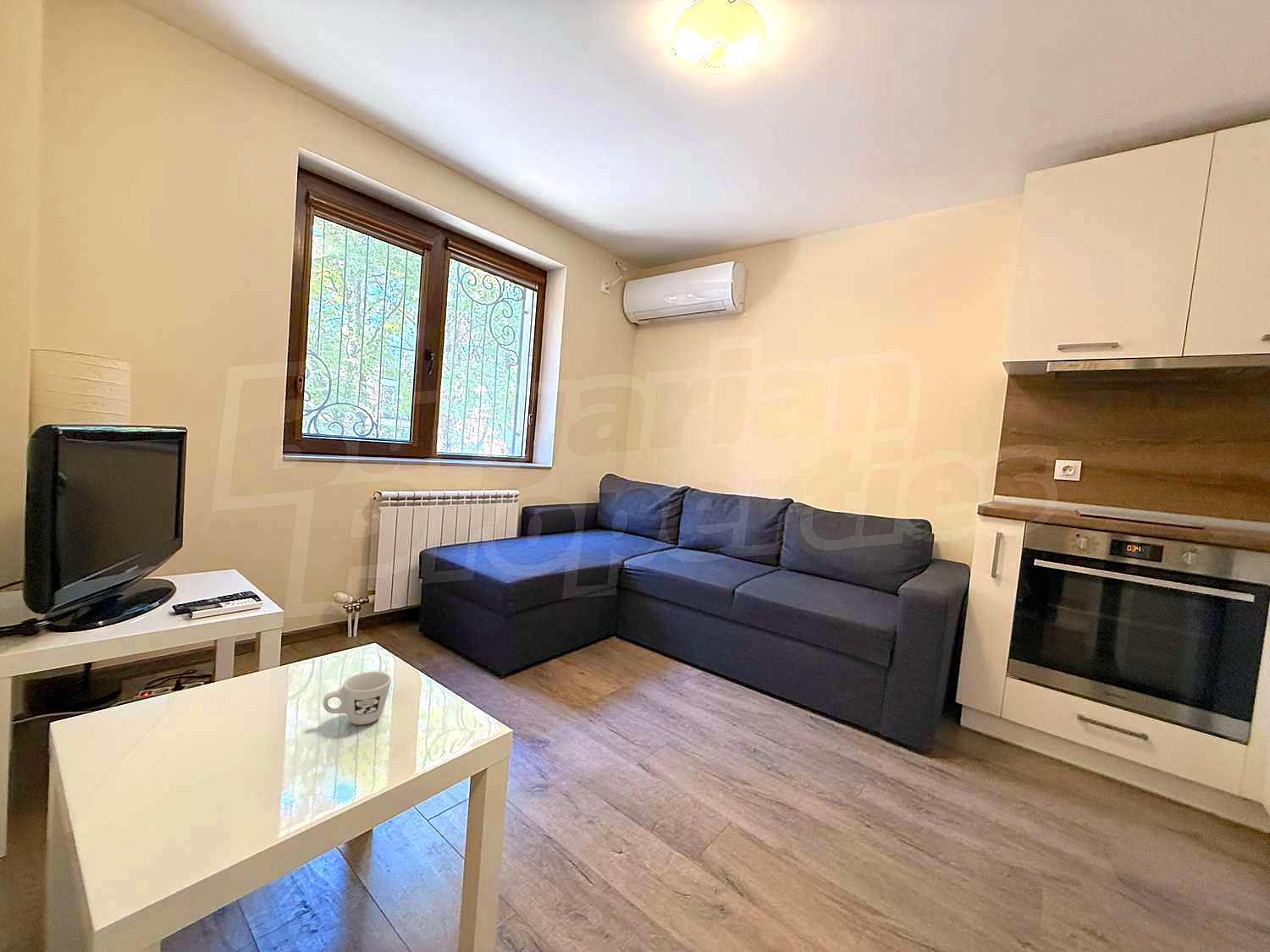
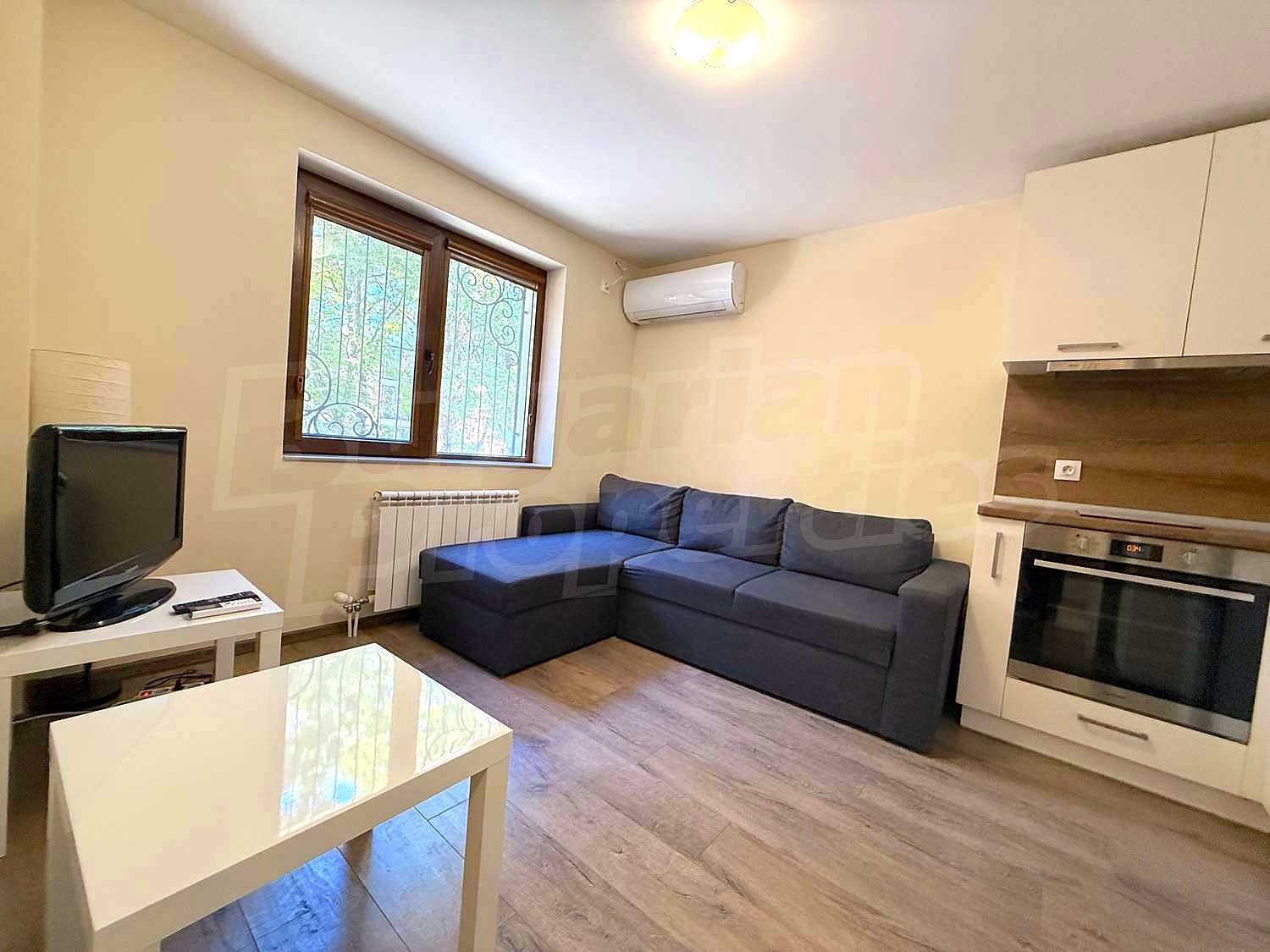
- mug (357, 701)
